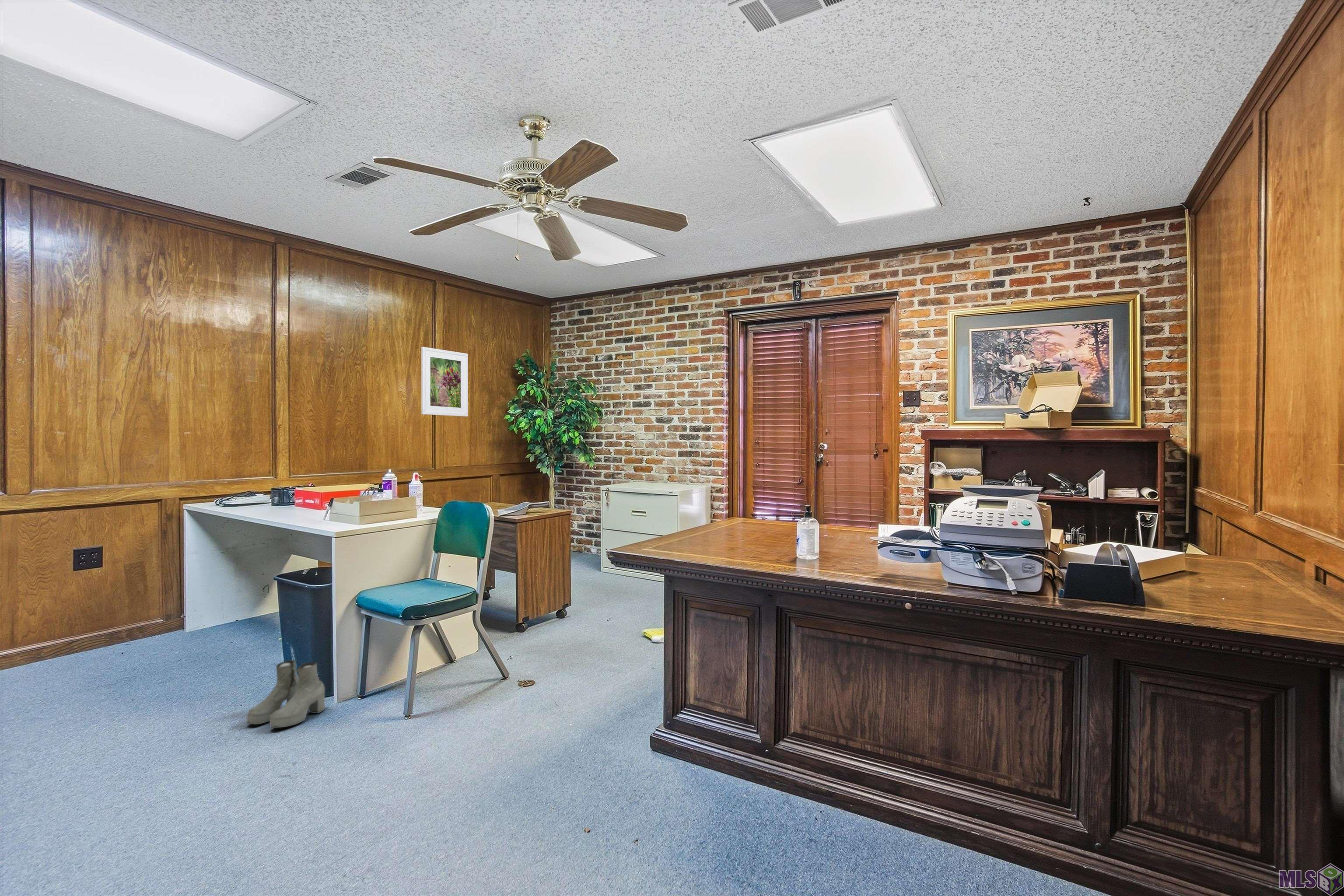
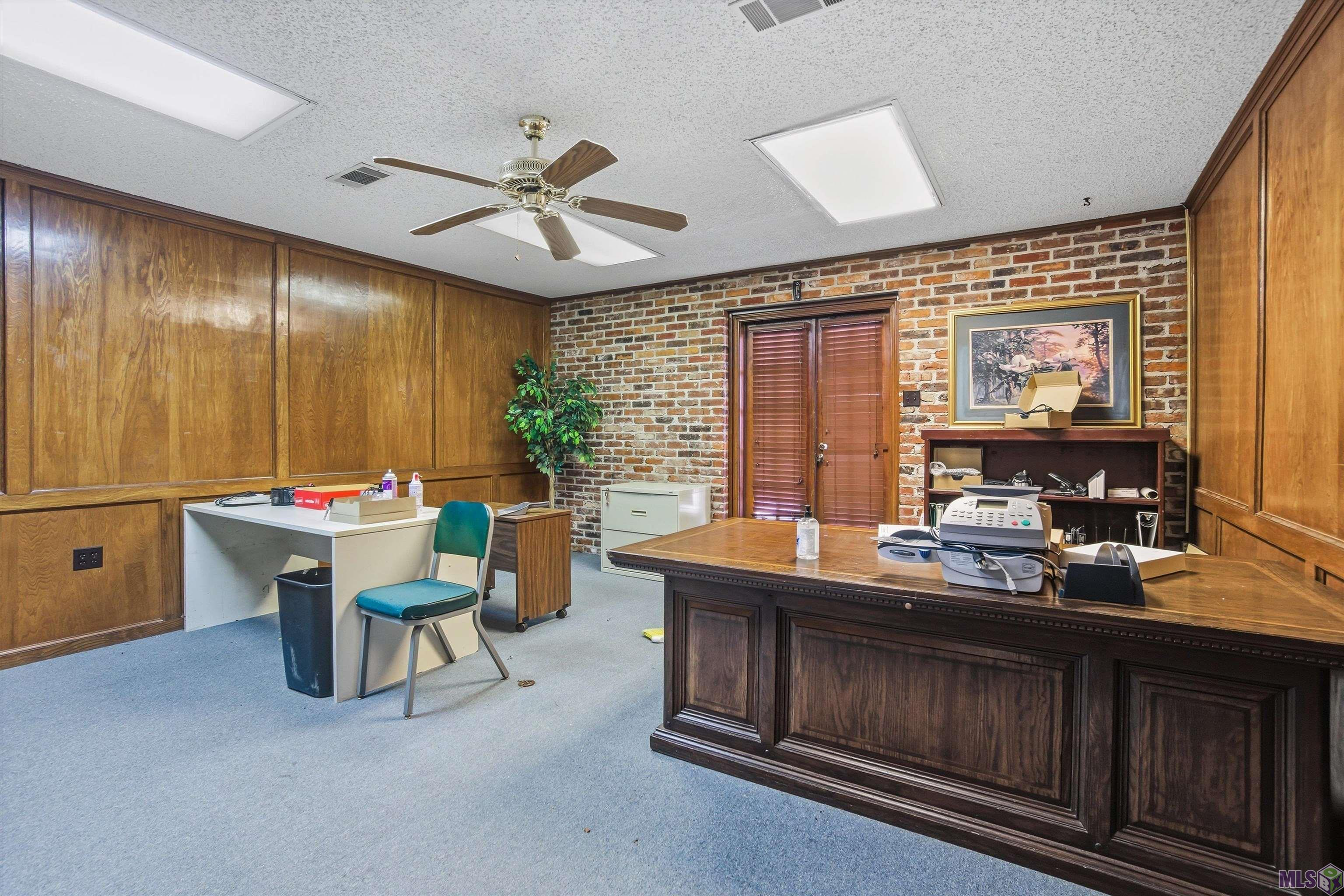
- boots (287, 692)
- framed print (445, 383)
